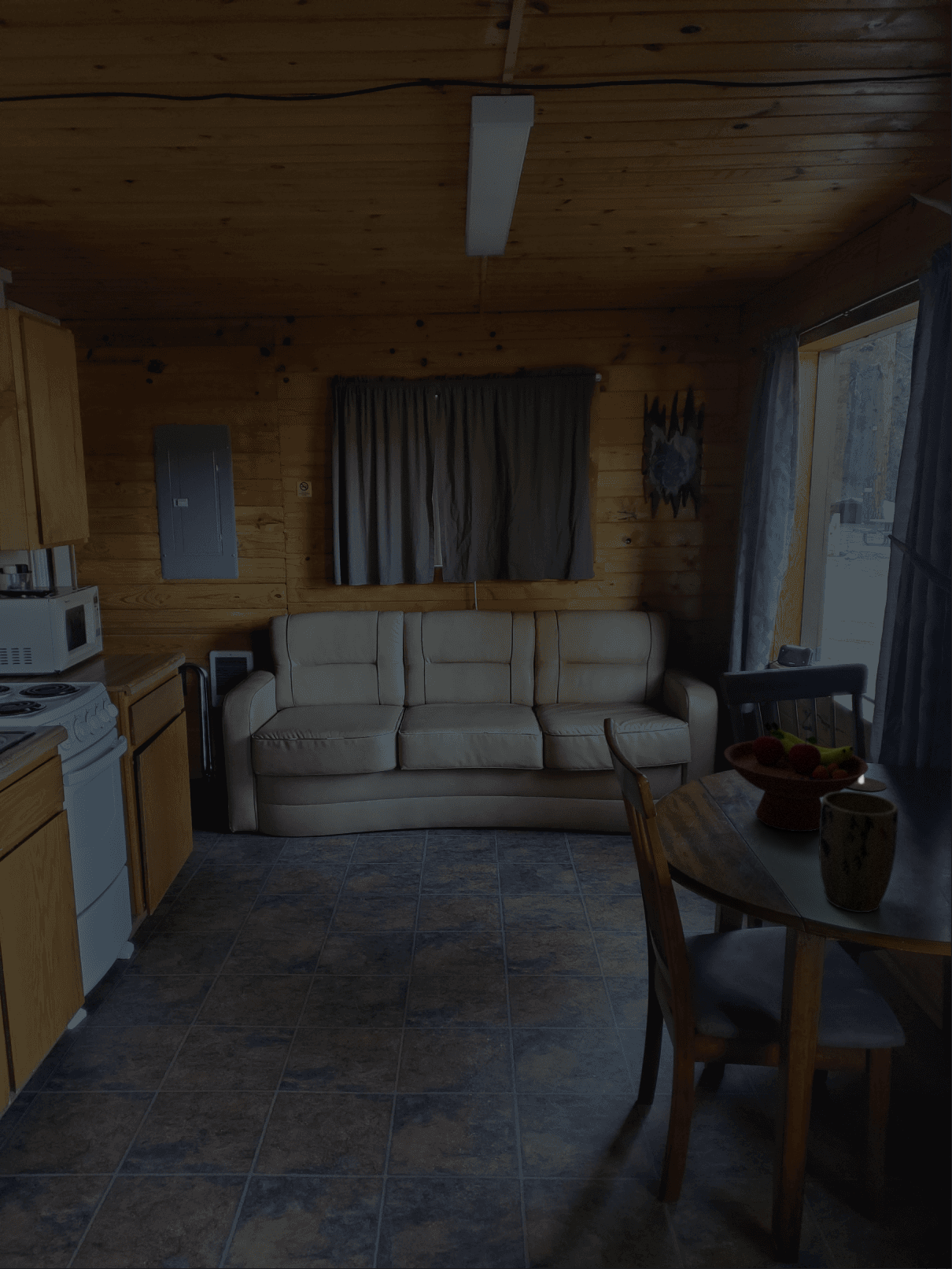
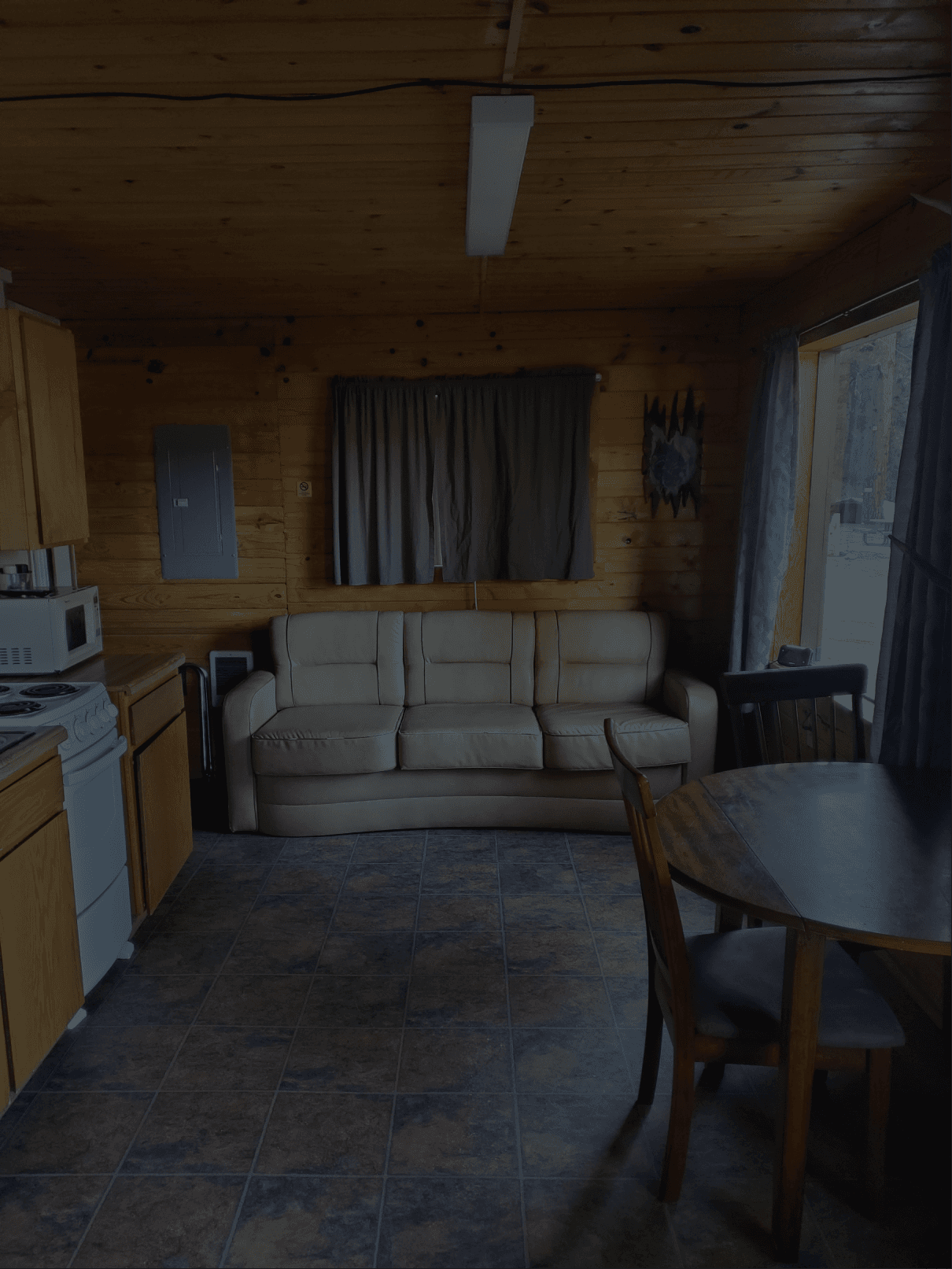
- candle (863, 775)
- fruit bowl (793, 777)
- plant pot (855, 852)
